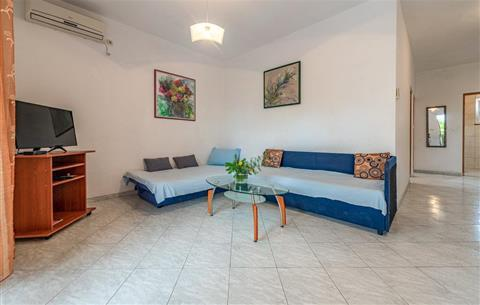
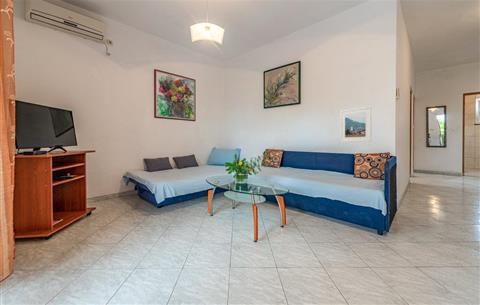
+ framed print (355, 125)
